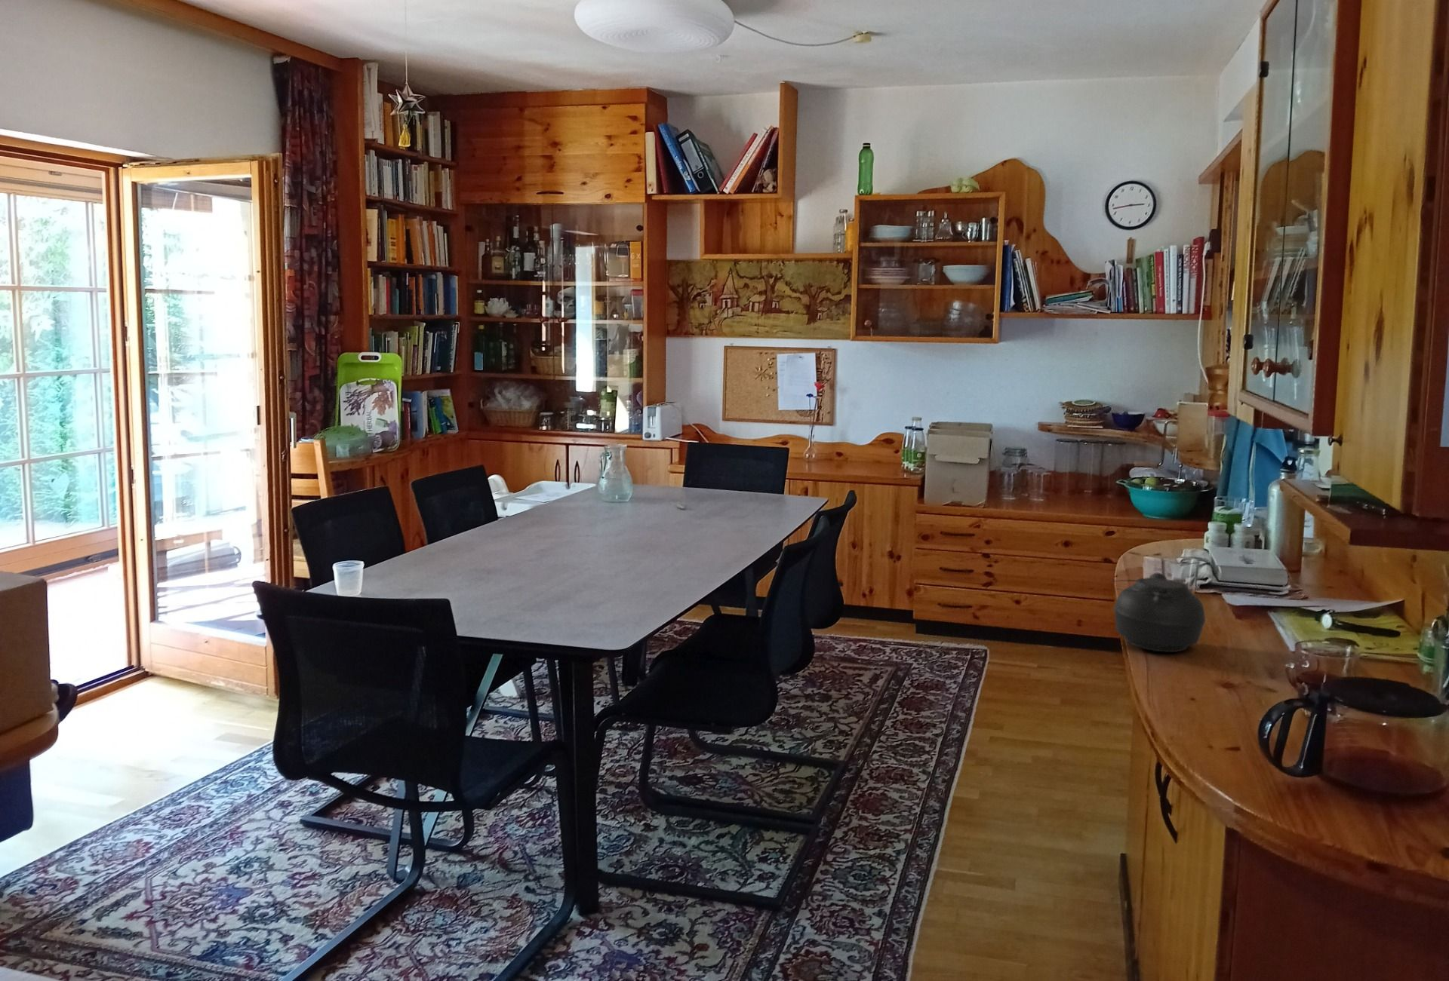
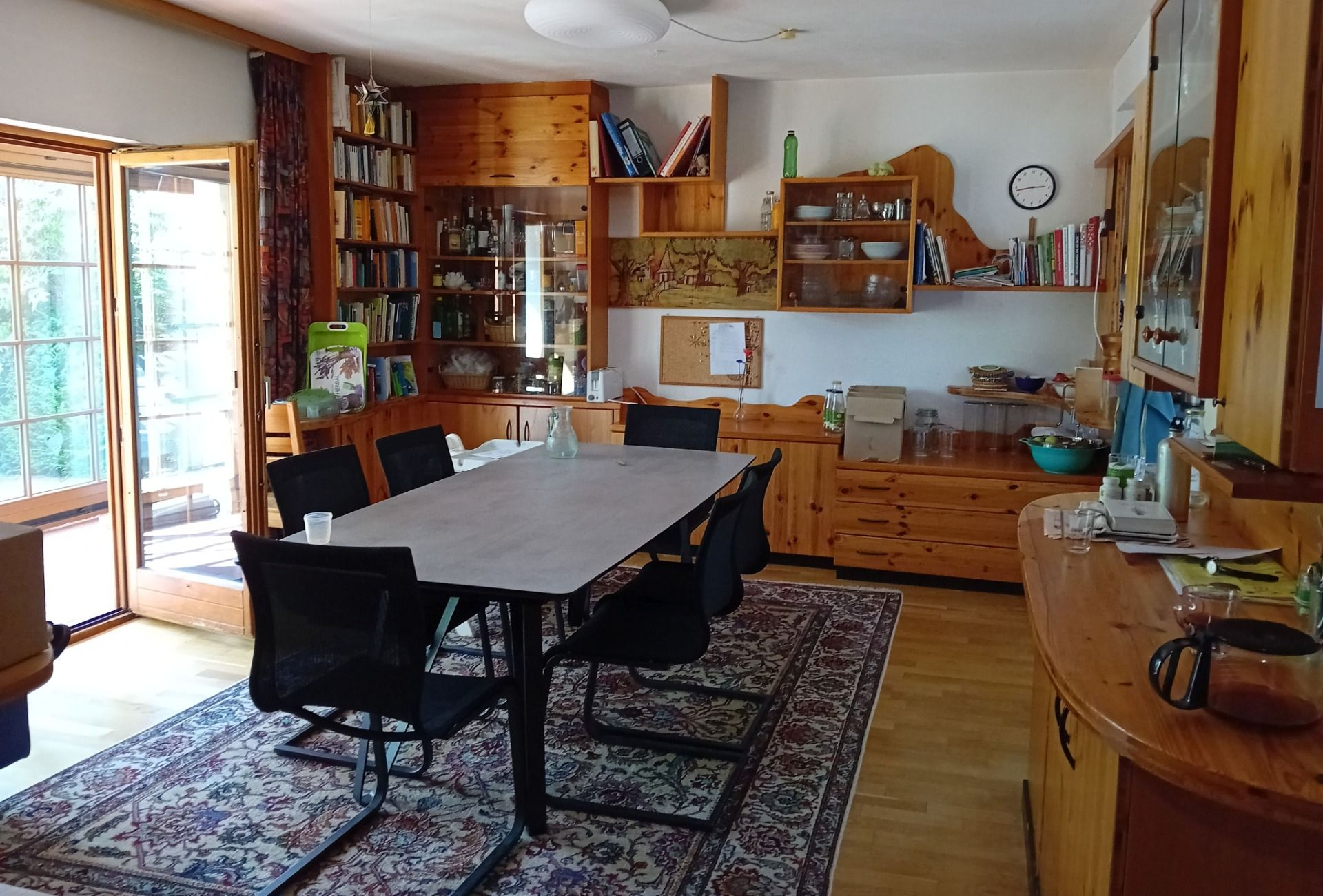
- teapot (1158, 612)
